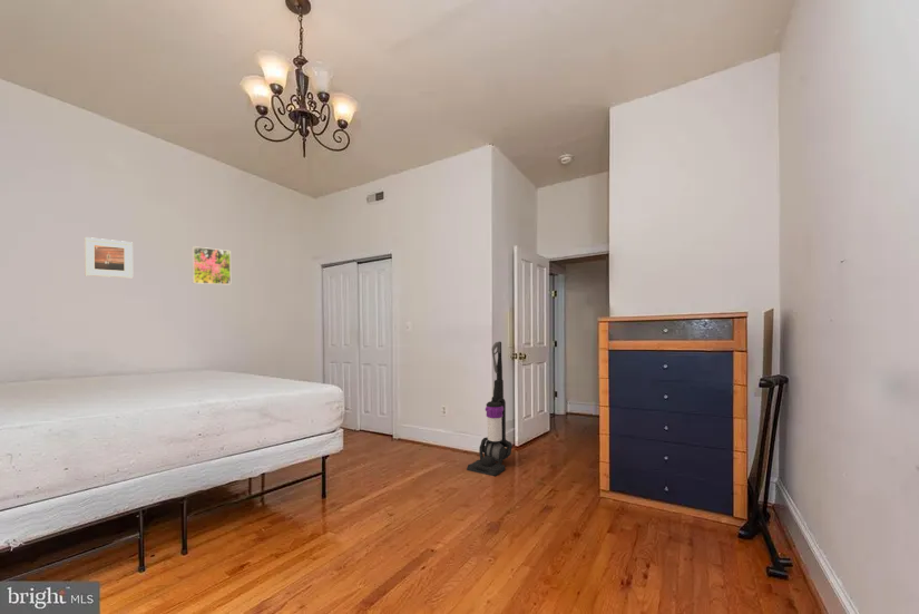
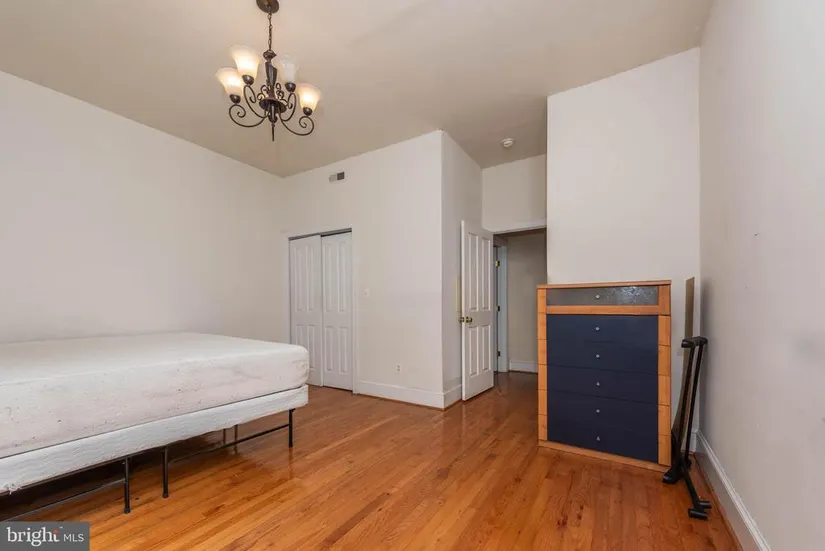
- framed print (212, 266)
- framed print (109, 257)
- vacuum cleaner (491, 403)
